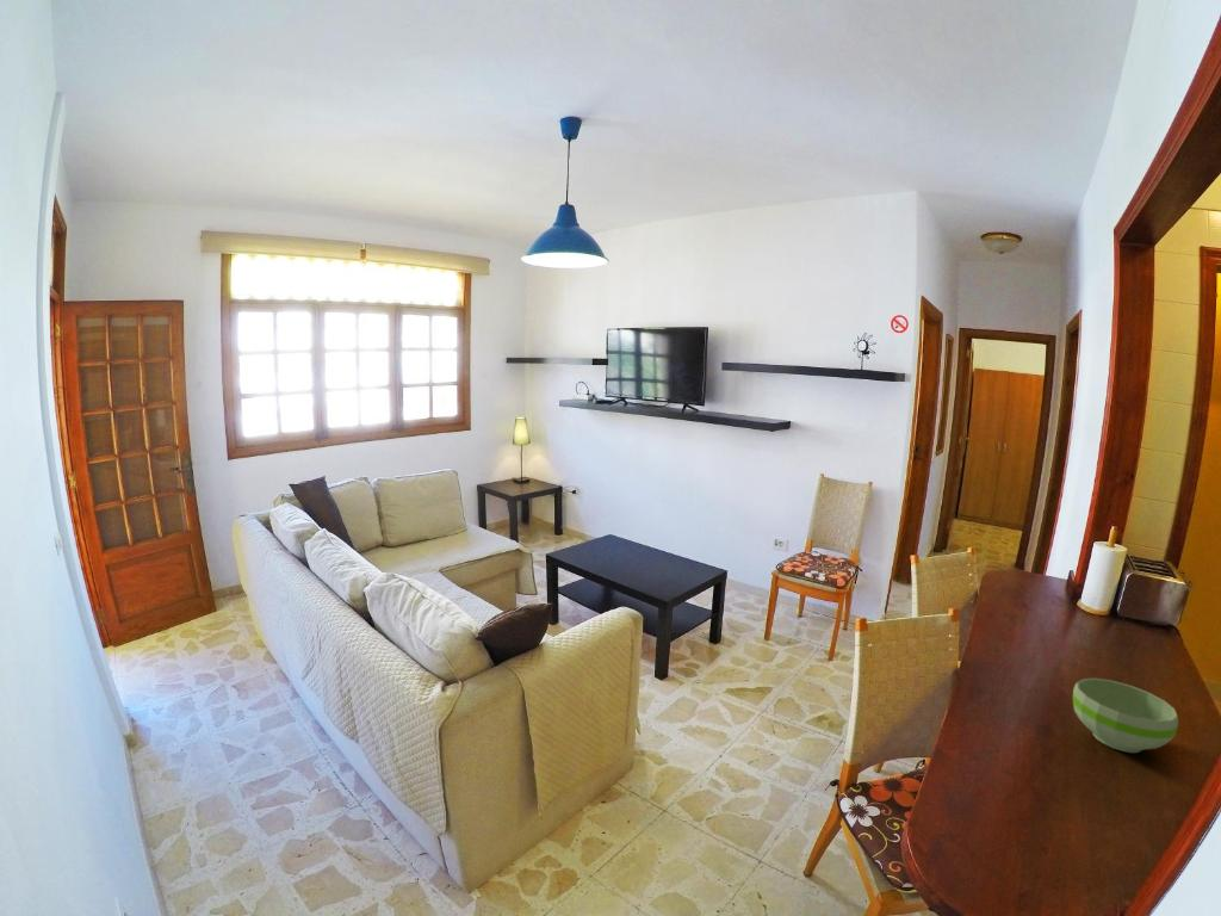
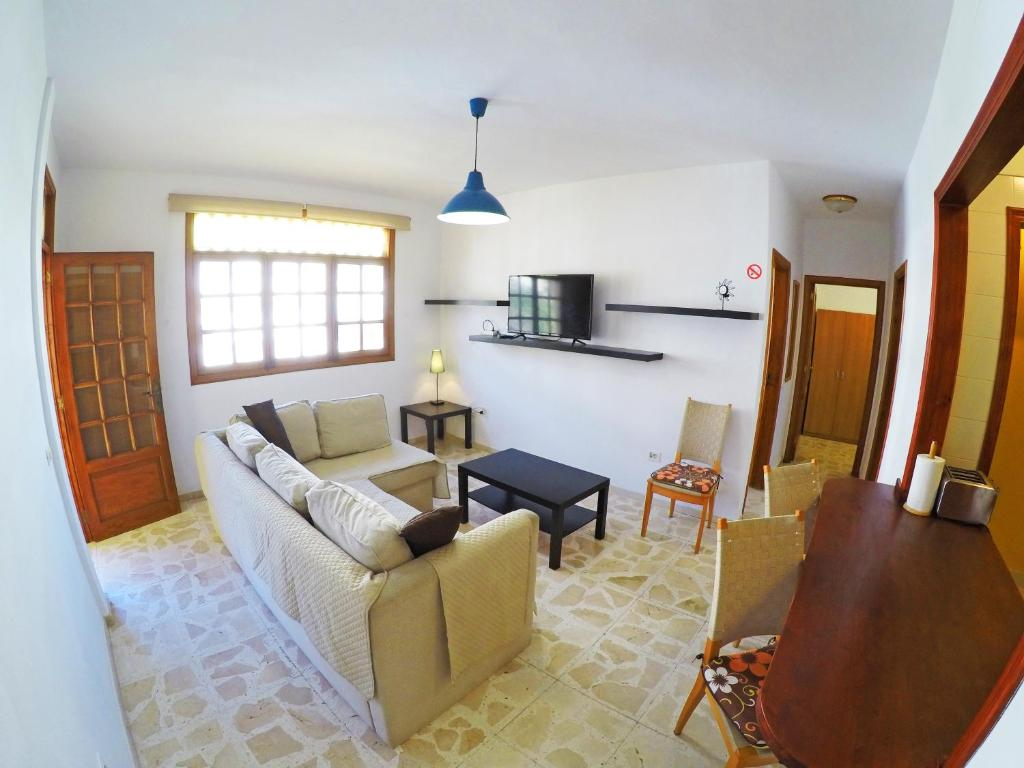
- bowl (1120, 719)
